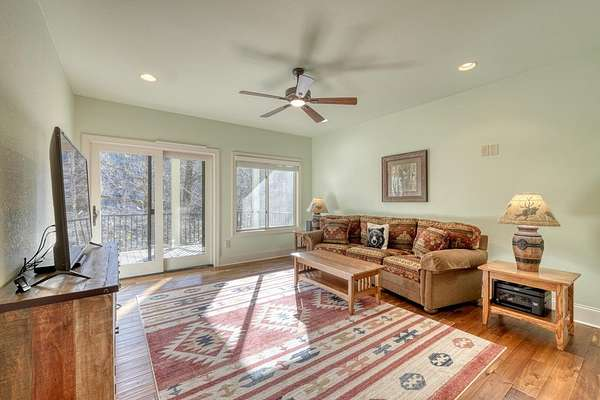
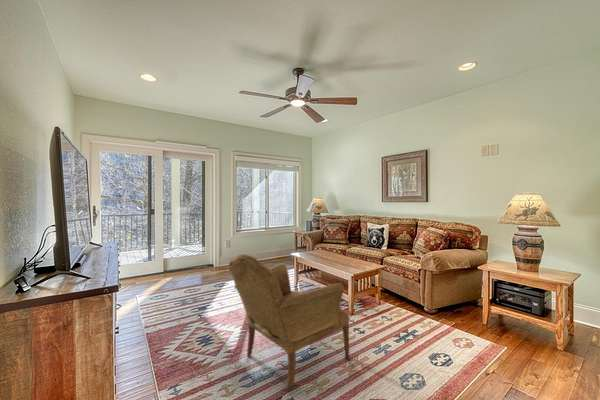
+ armchair (287, 305)
